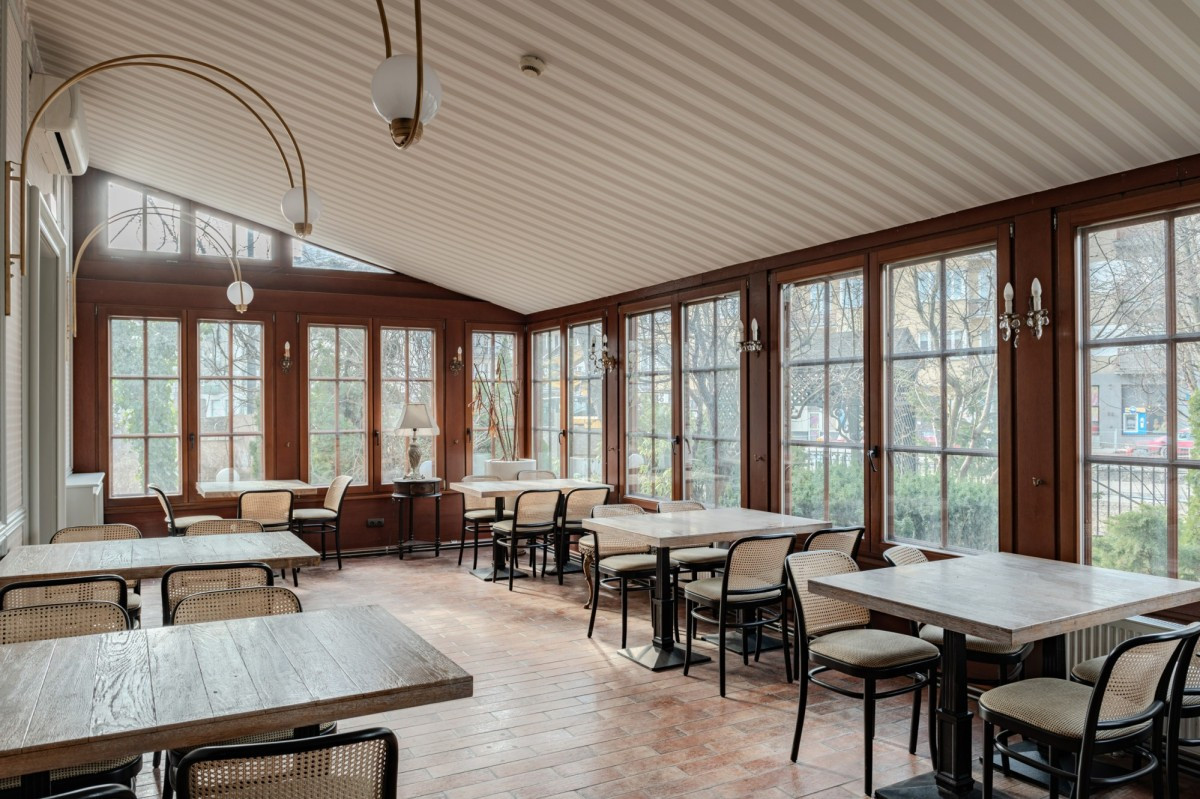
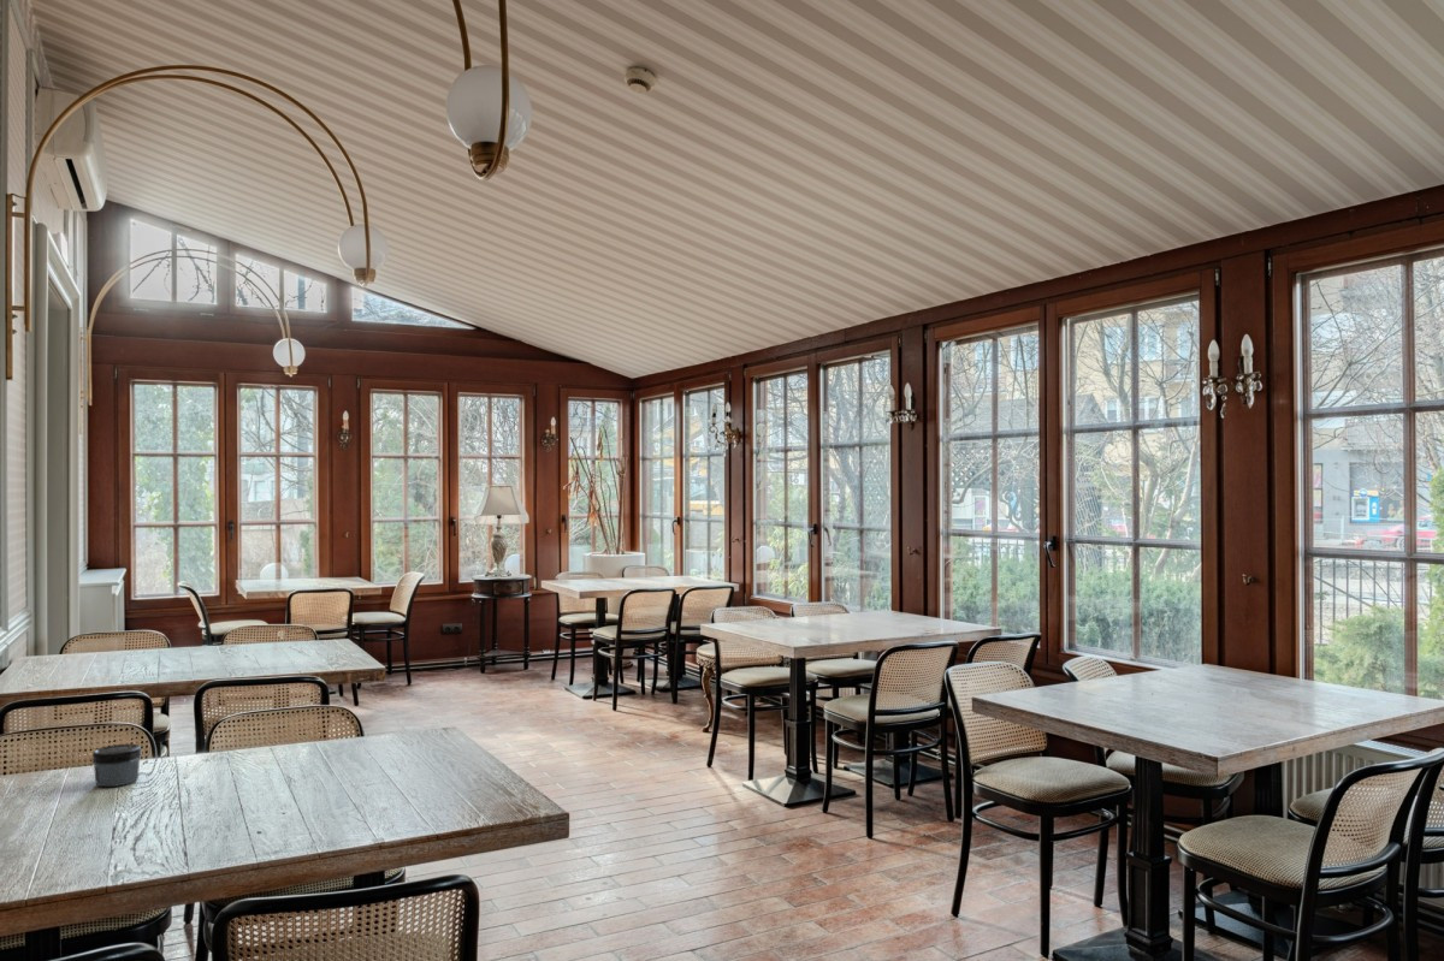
+ jar (117, 765)
